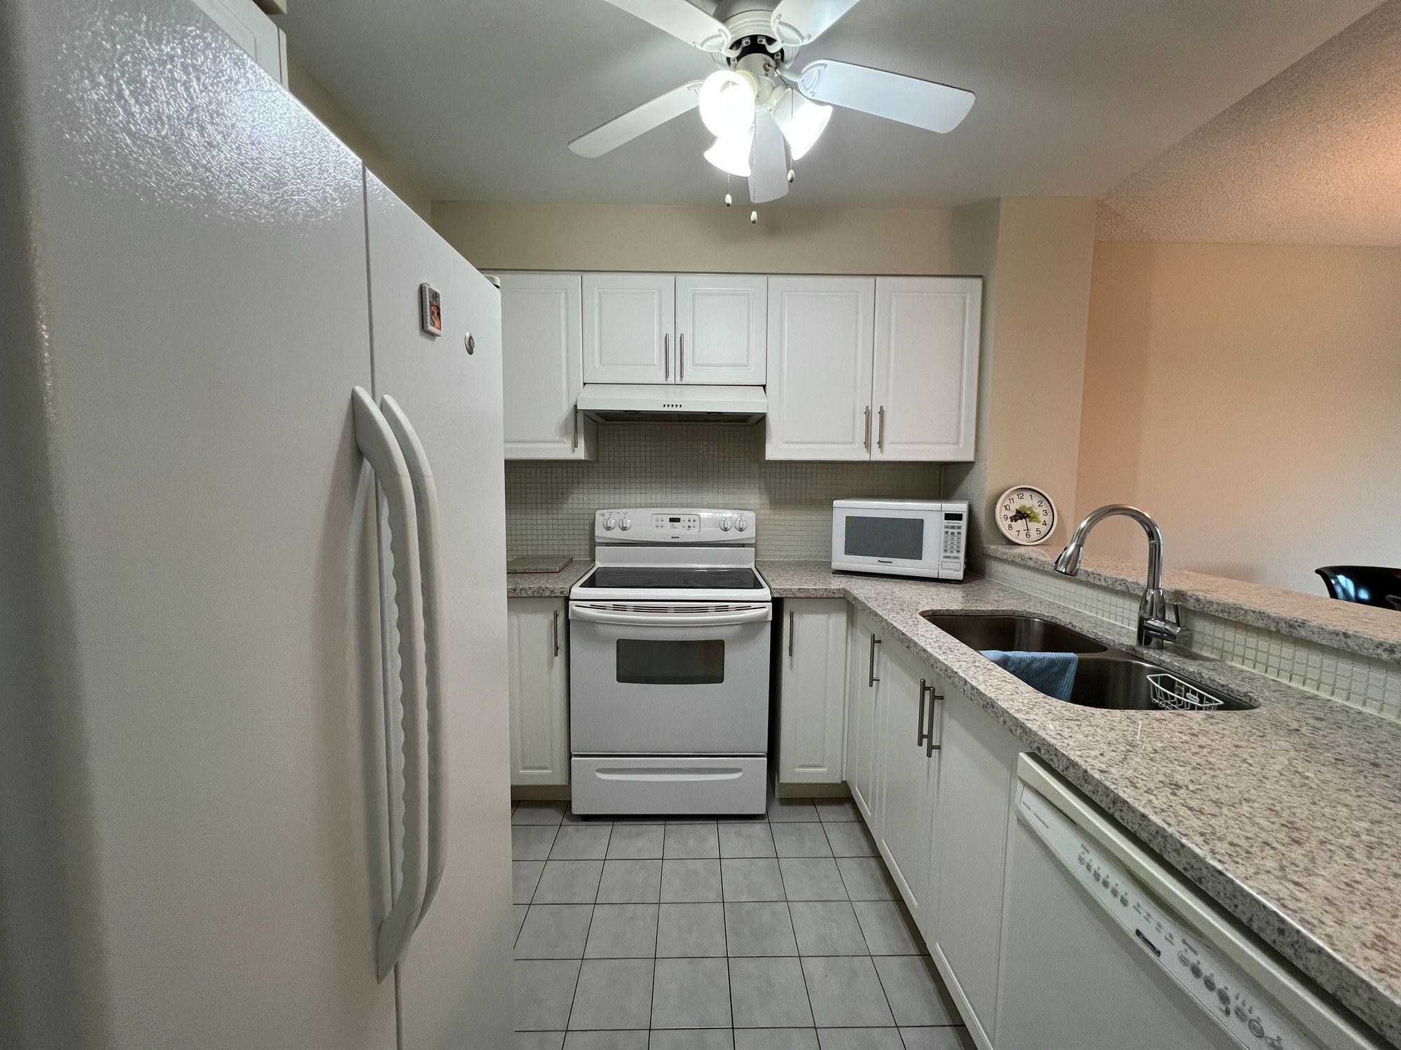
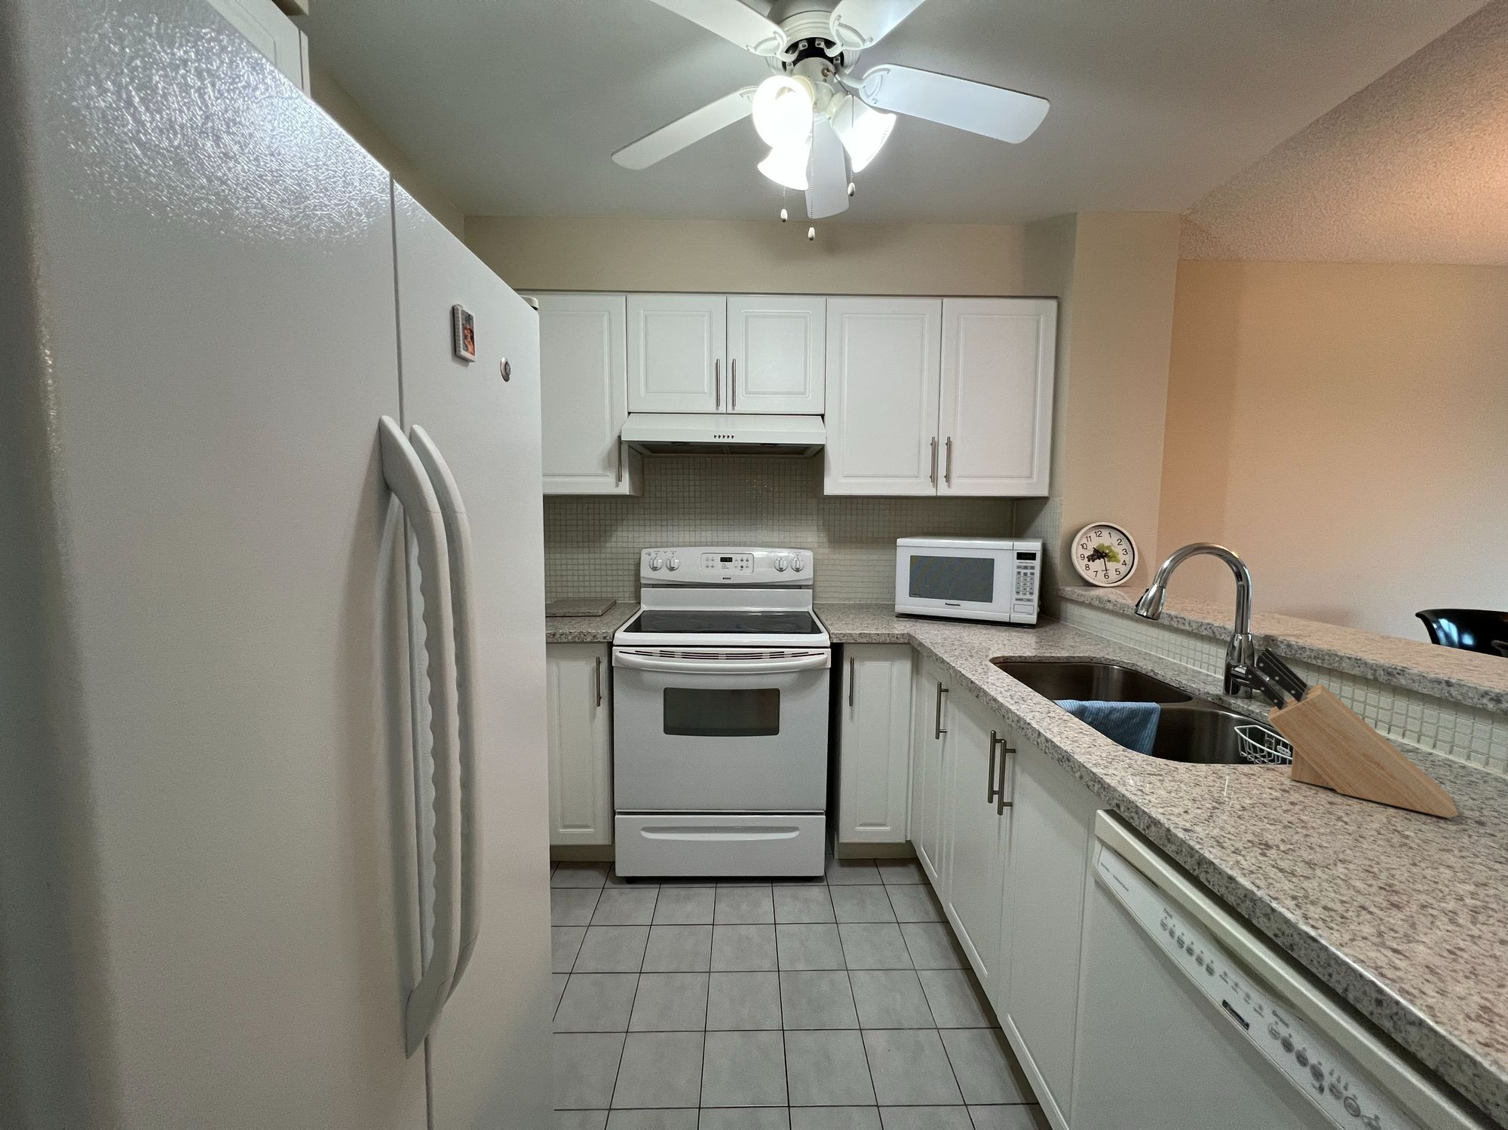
+ knife block (1342, 723)
